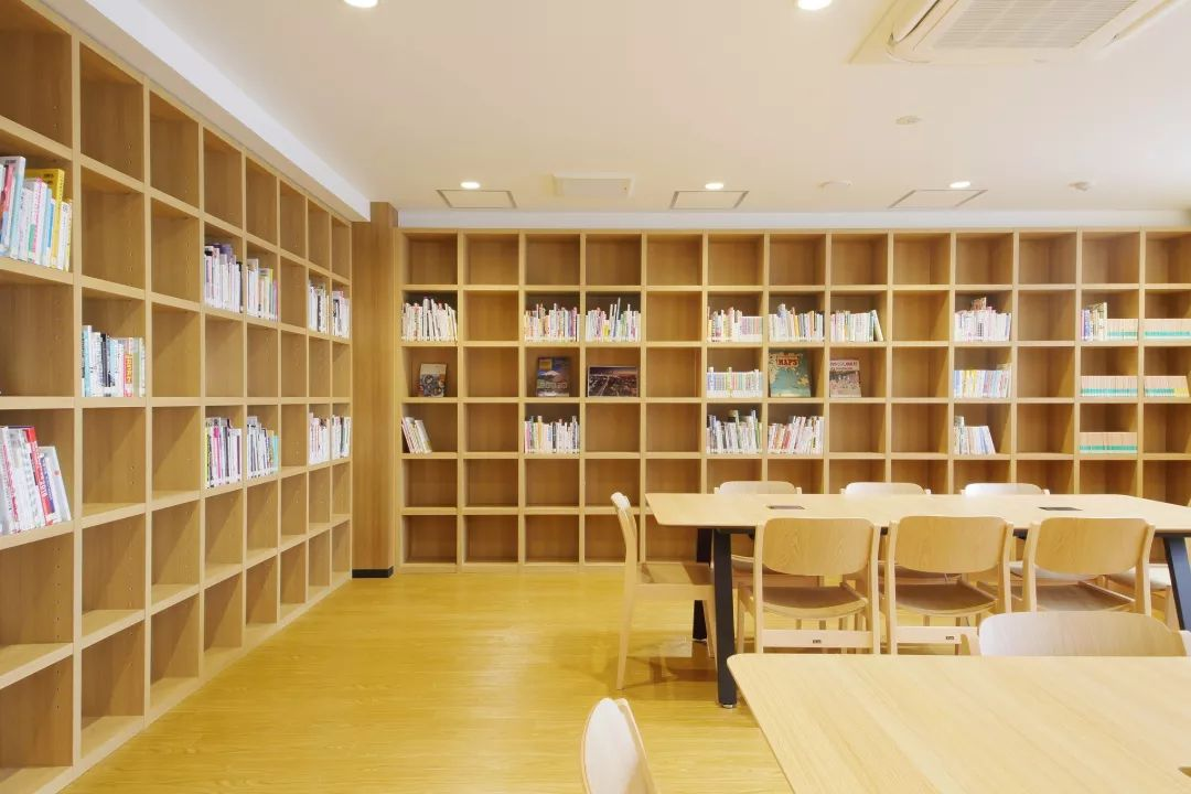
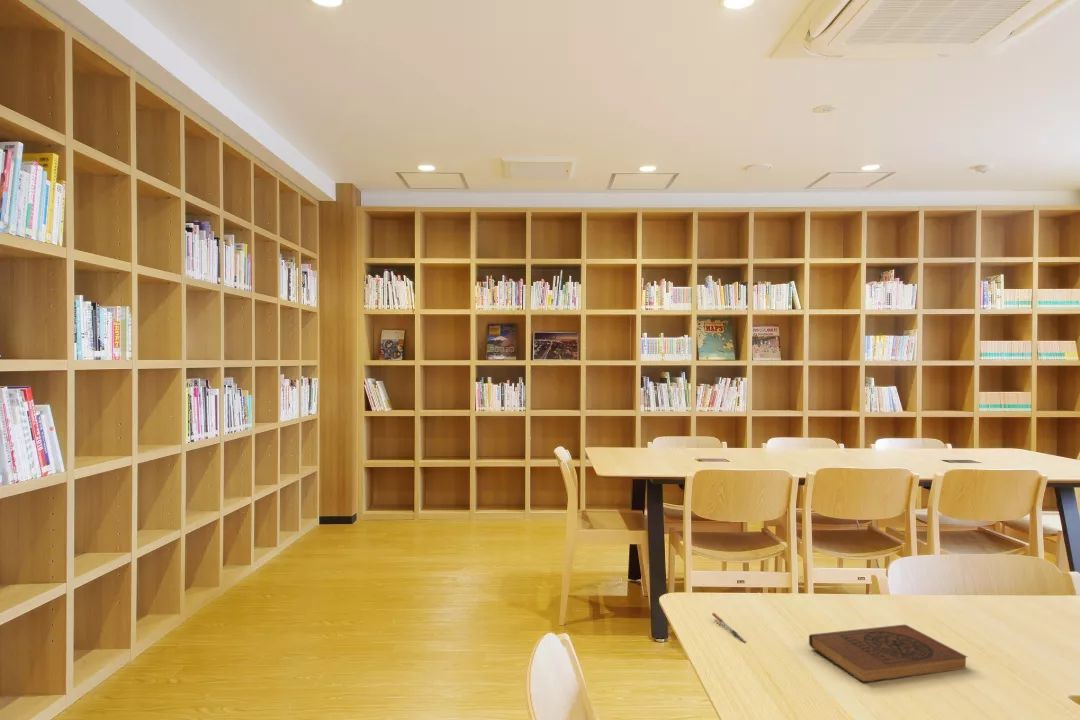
+ pen (728, 627)
+ book (885, 651)
